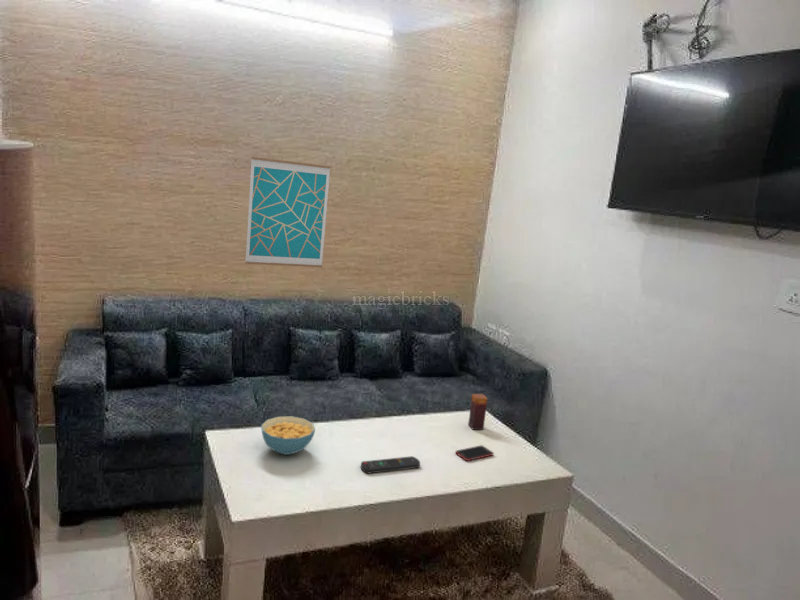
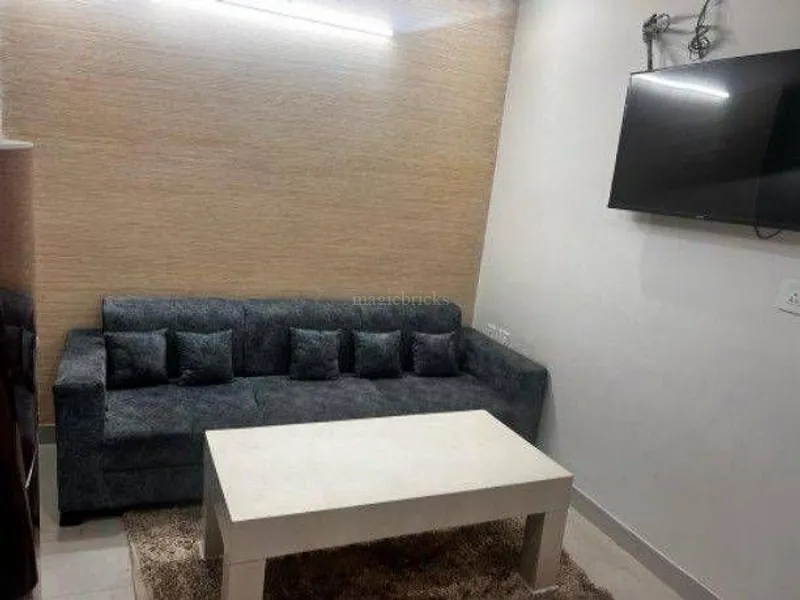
- wall art (288, 214)
- remote control (390, 464)
- candle (477, 411)
- cereal bowl (287, 439)
- cell phone (474, 453)
